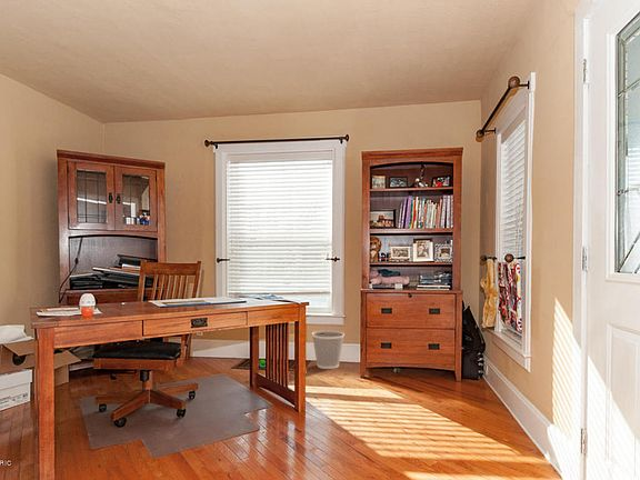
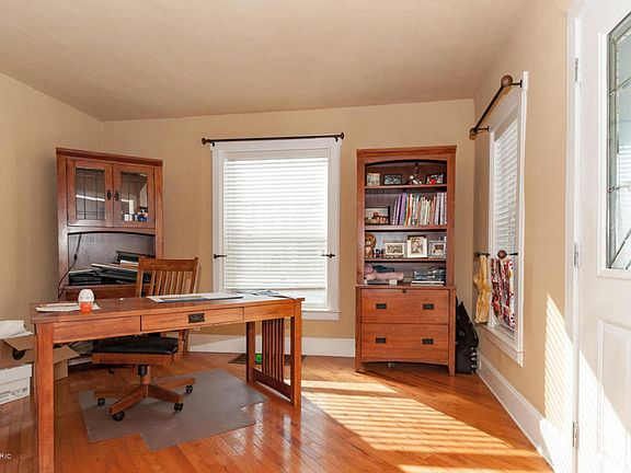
- wastebasket (328, 349)
